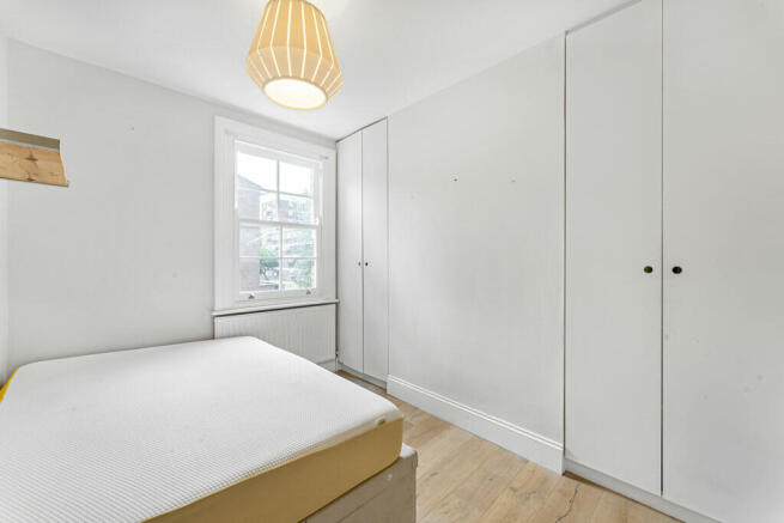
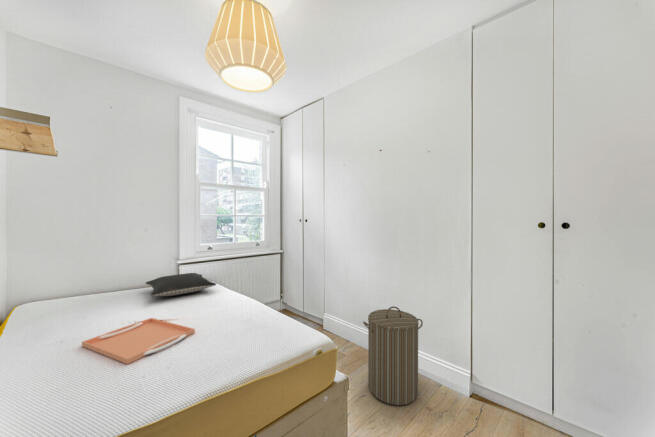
+ laundry hamper (392, 347)
+ serving tray (141, 337)
+ pillow (180, 283)
